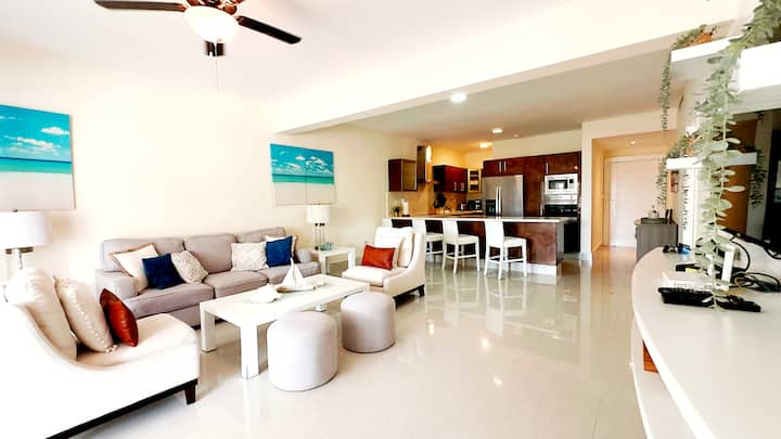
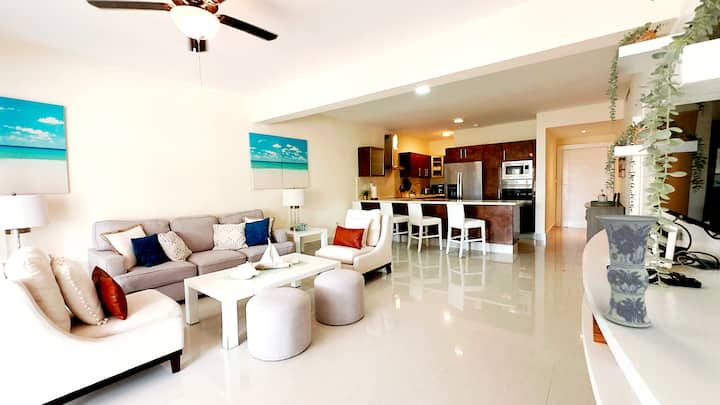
+ vase (626, 268)
